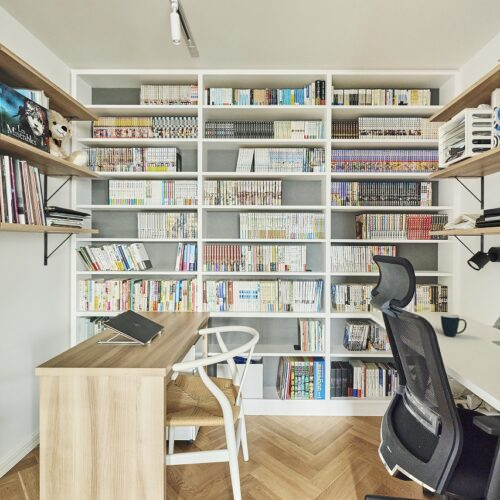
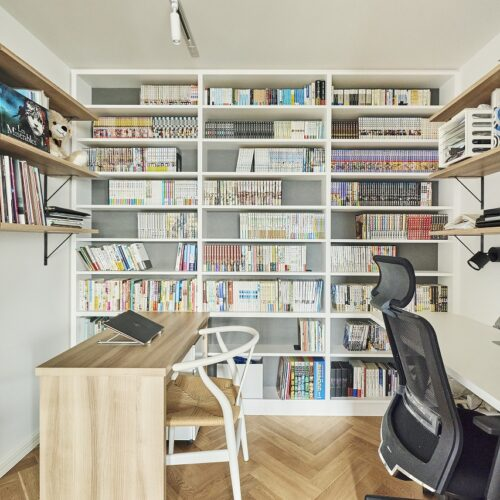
- mug (453, 325)
